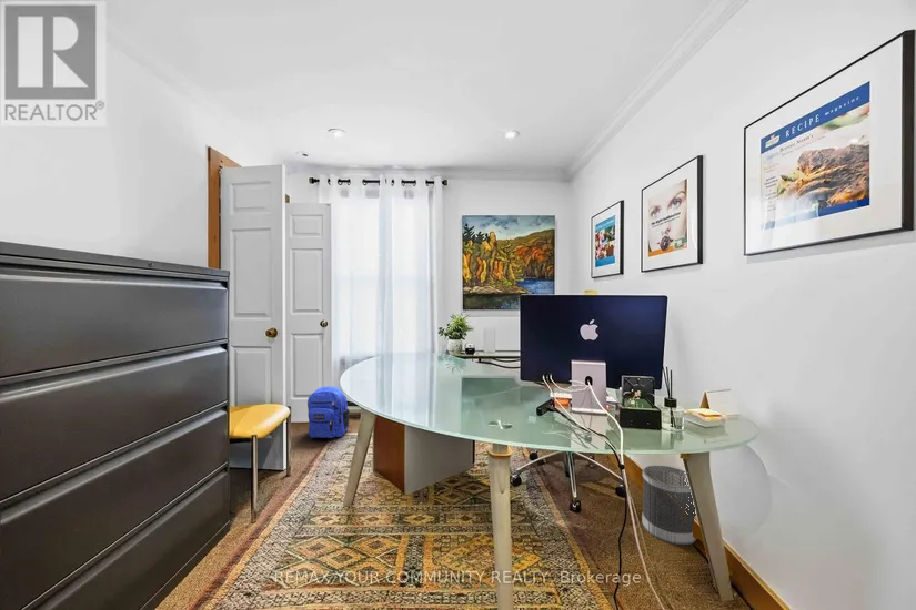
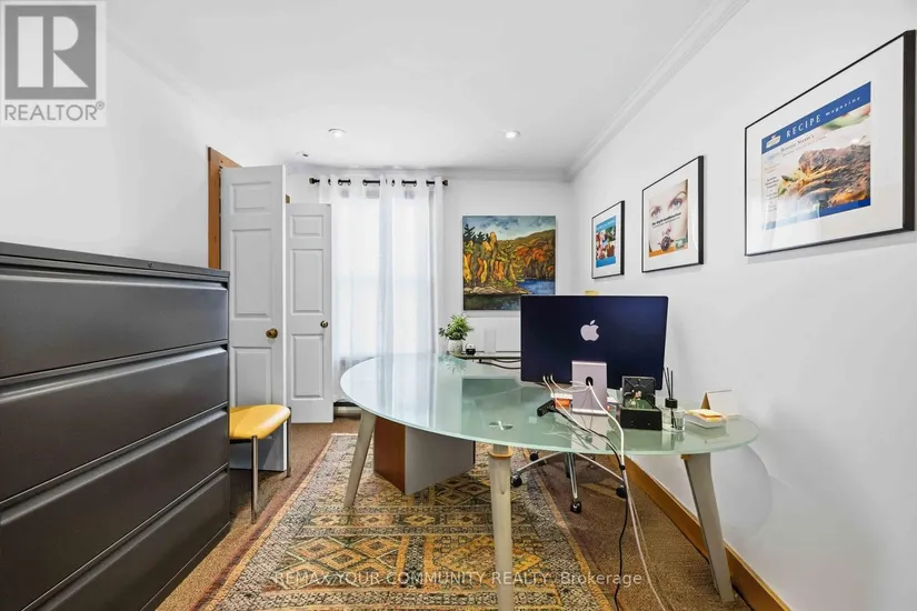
- wastebasket (668, 502)
- backpack (328, 411)
